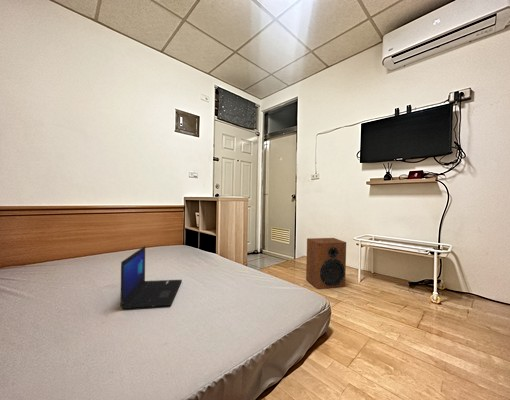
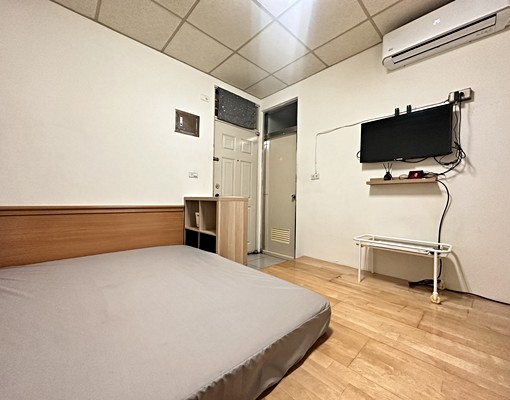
- speaker (326, 261)
- laptop (159, 280)
